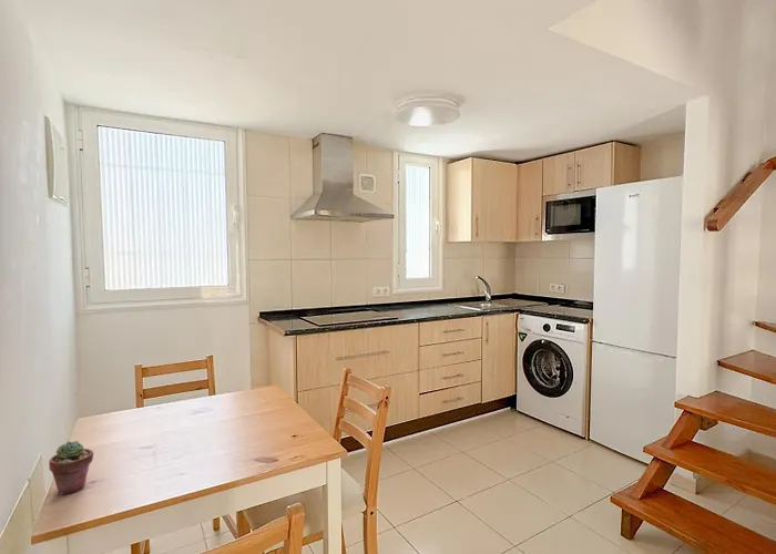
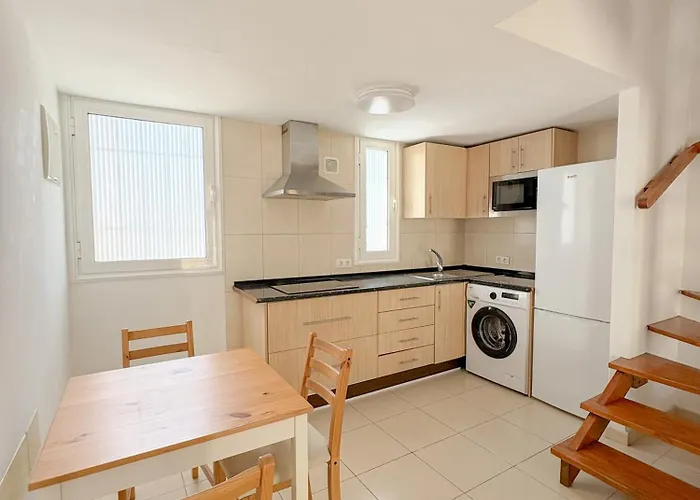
- potted succulent (71, 464)
